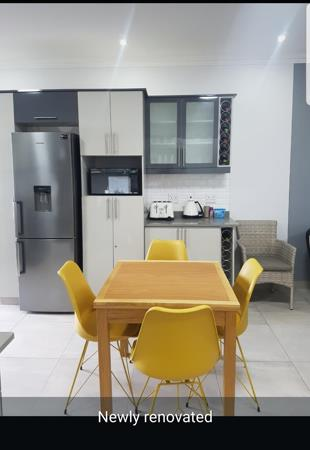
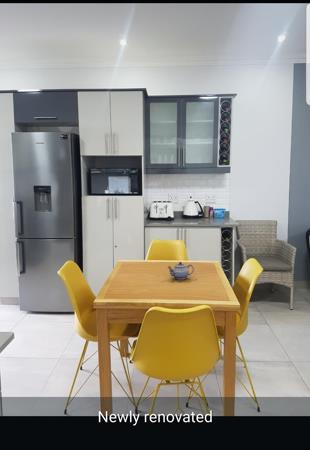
+ teapot (180, 270)
